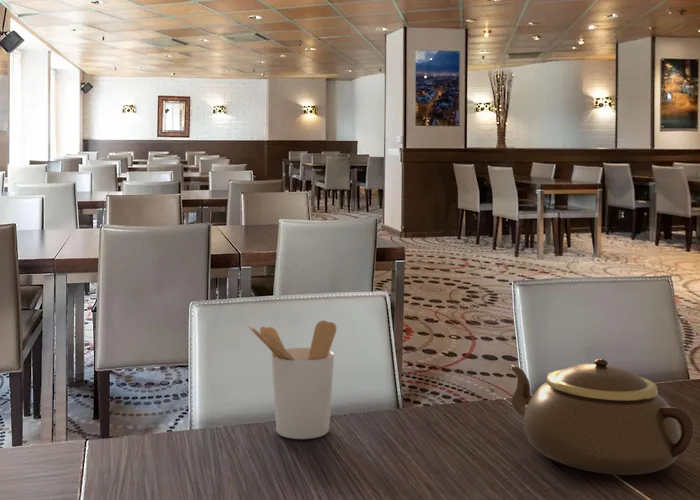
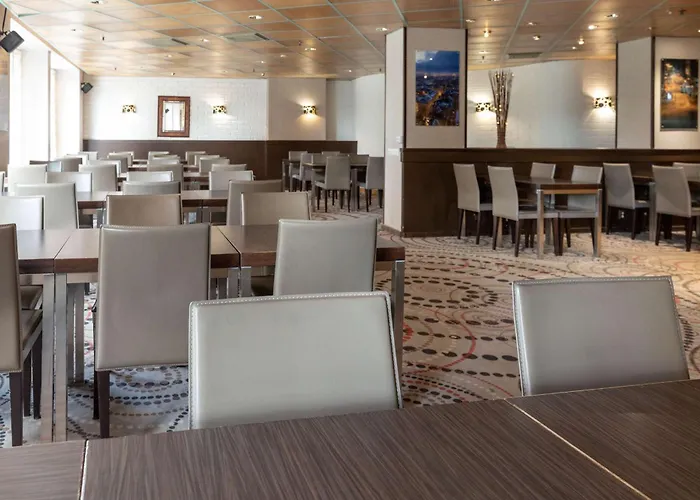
- utensil holder (290, 376)
- teapot (594, 407)
